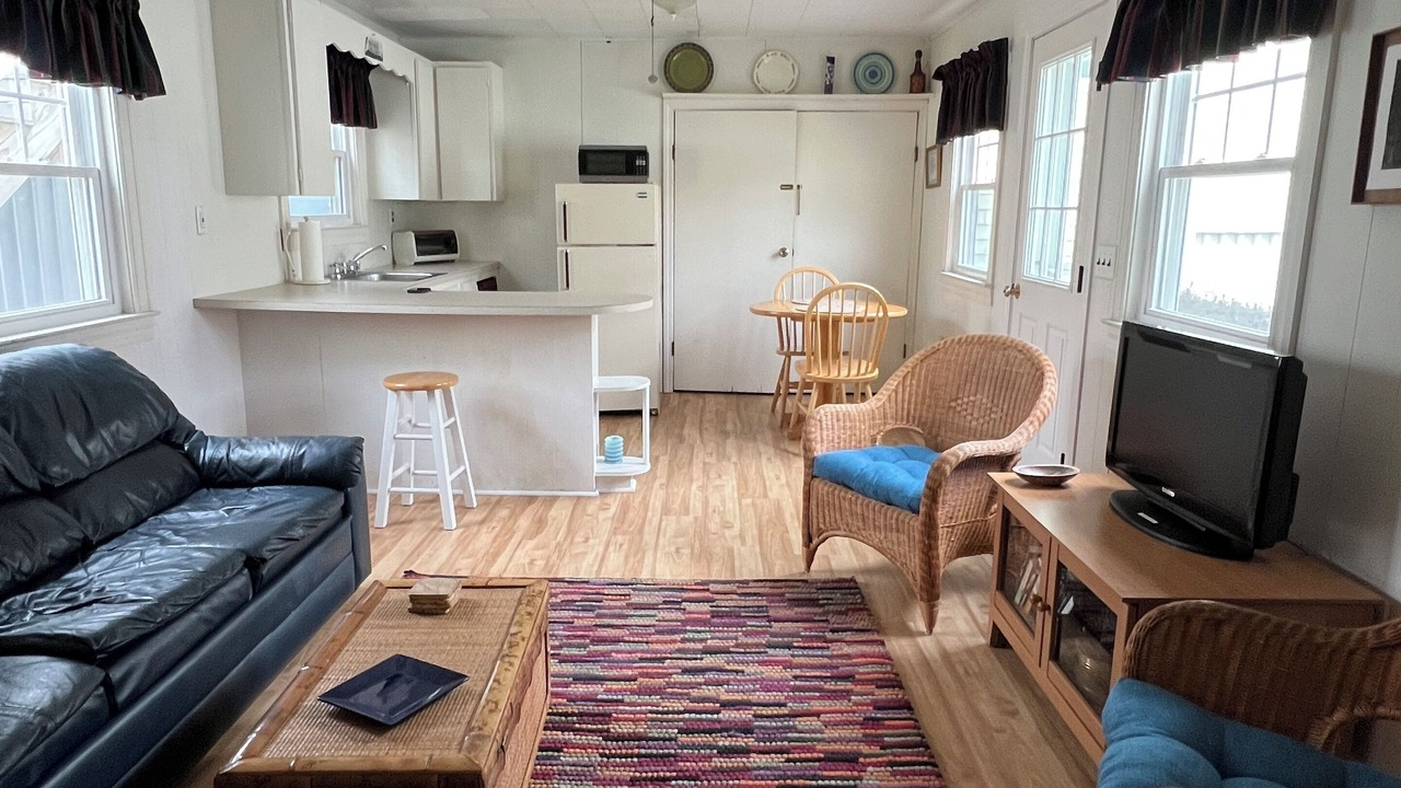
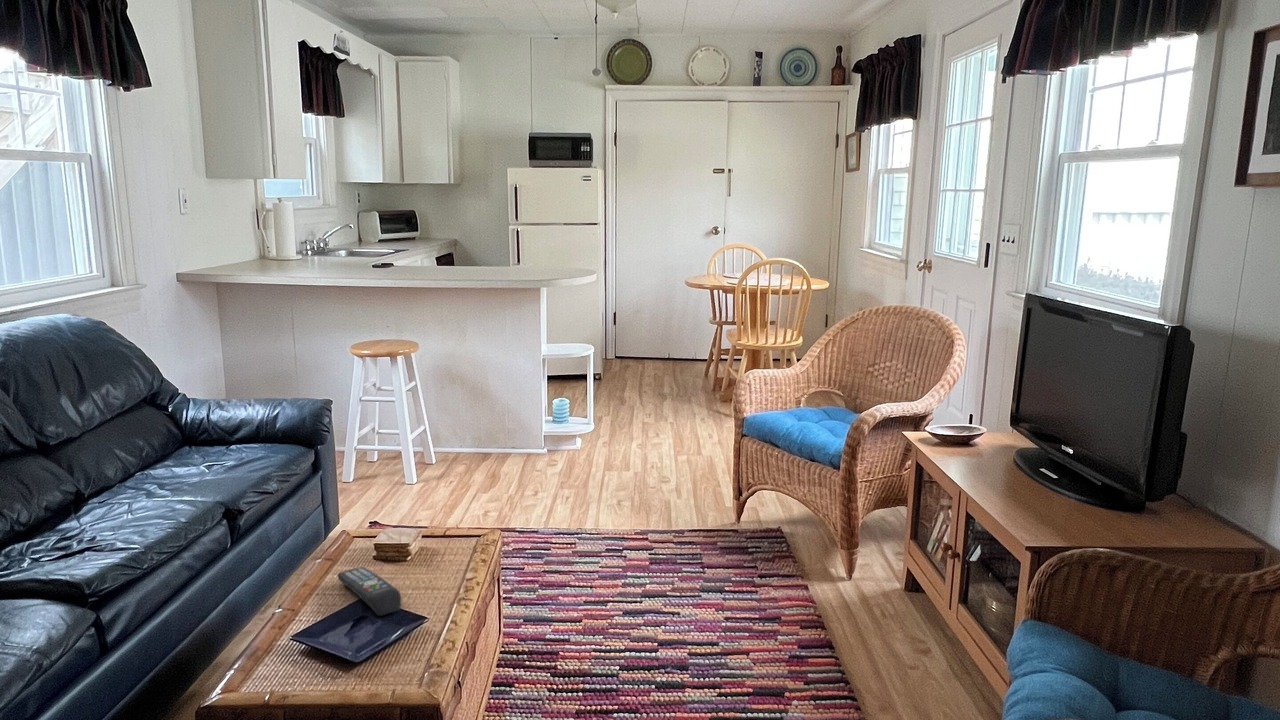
+ remote control (369, 587)
